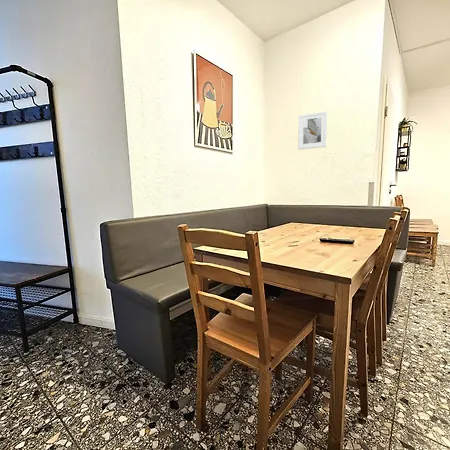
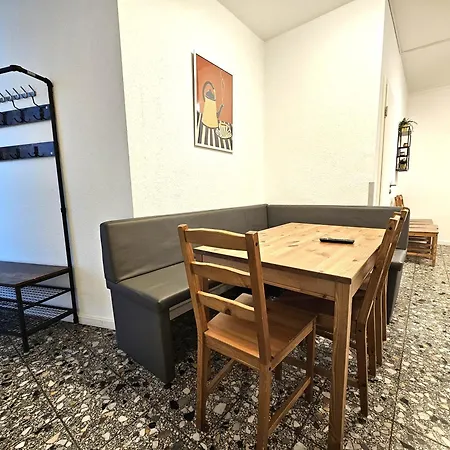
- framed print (312, 131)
